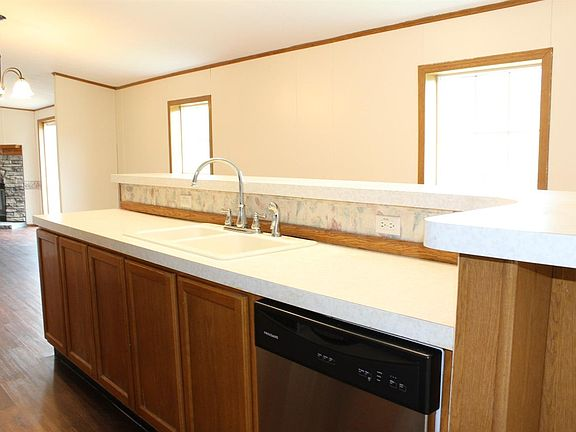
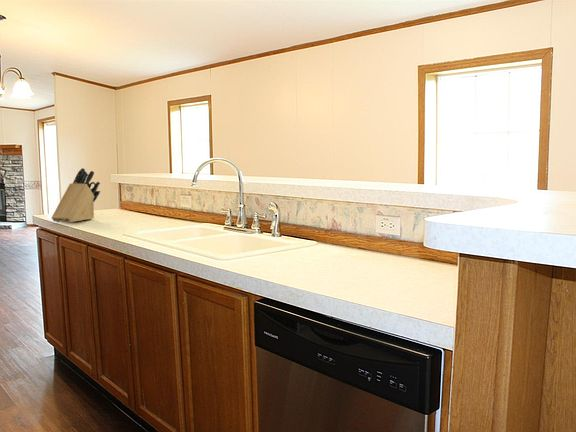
+ knife block (77, 194)
